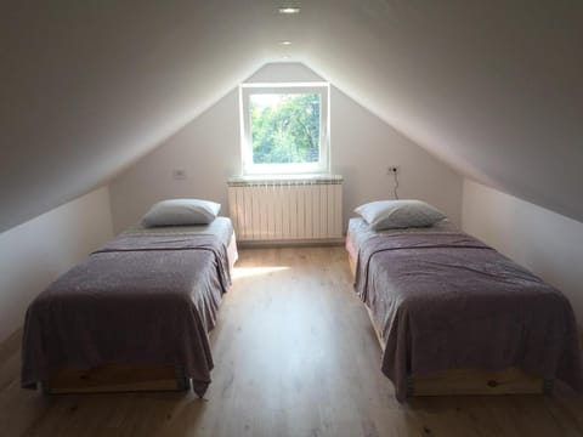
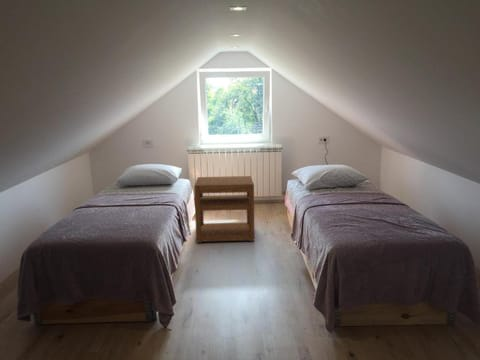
+ nightstand (224, 207)
